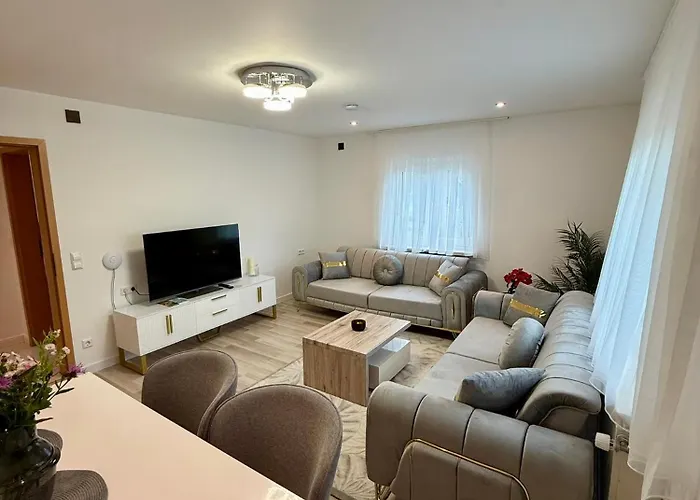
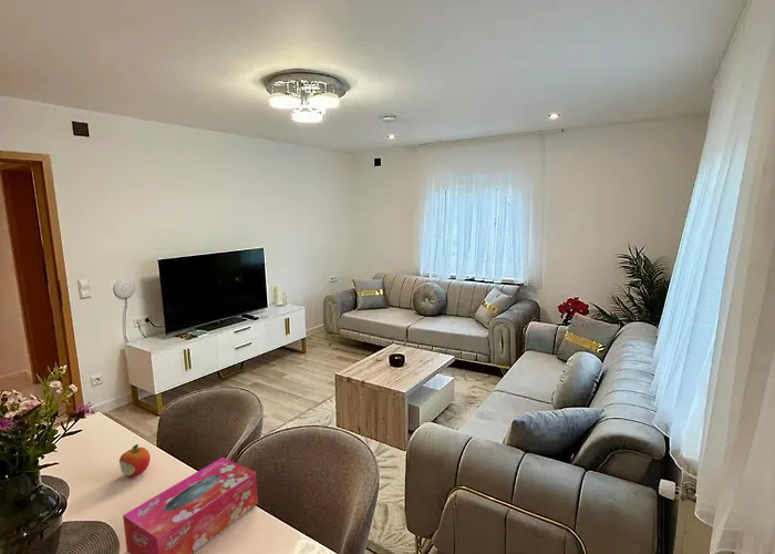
+ tissue box (196, 509)
+ fruit (135, 459)
